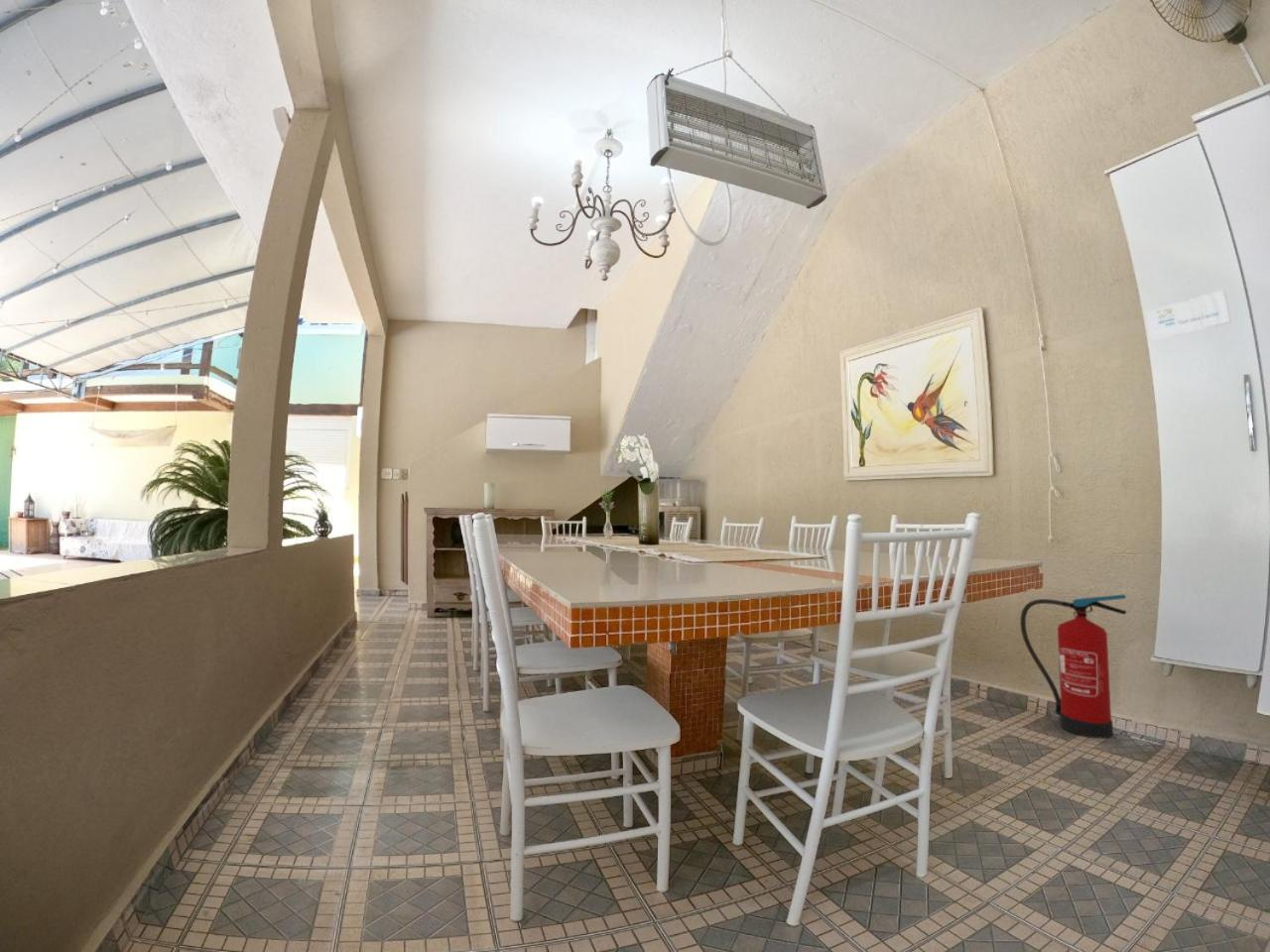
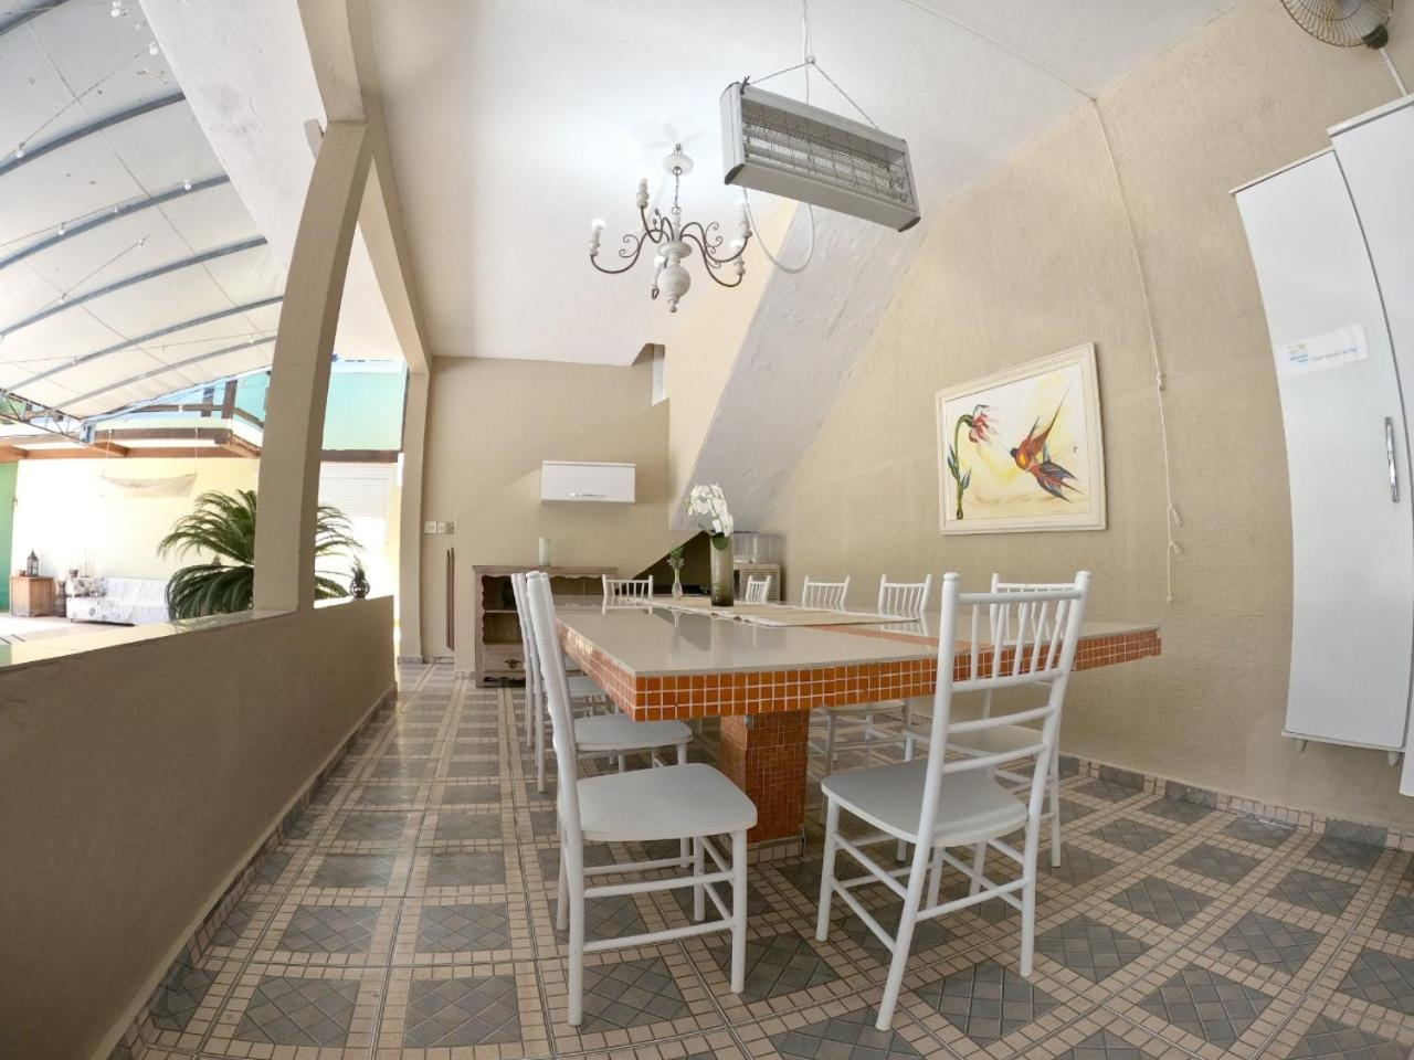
- fire extinguisher (1071, 655)
